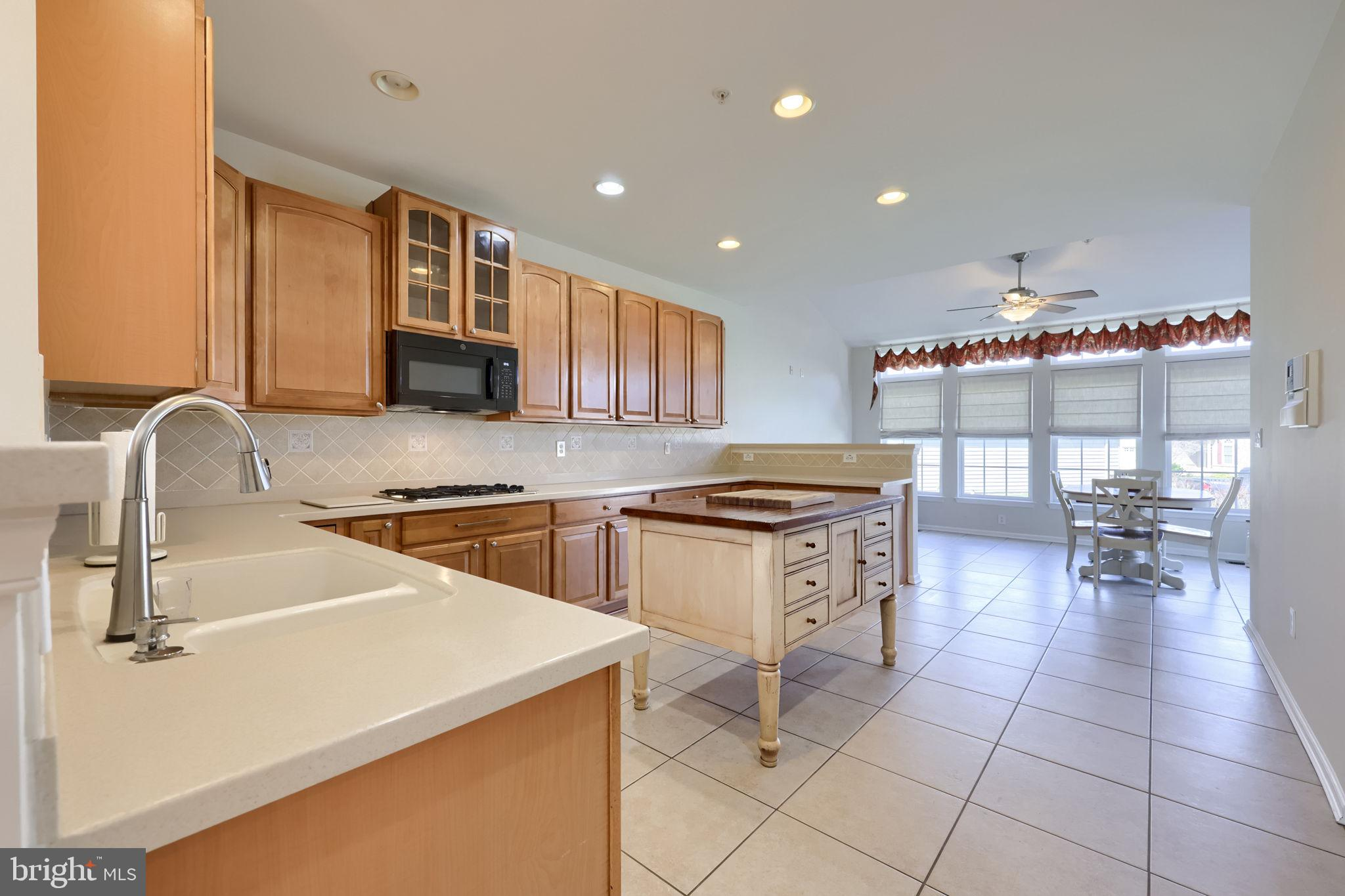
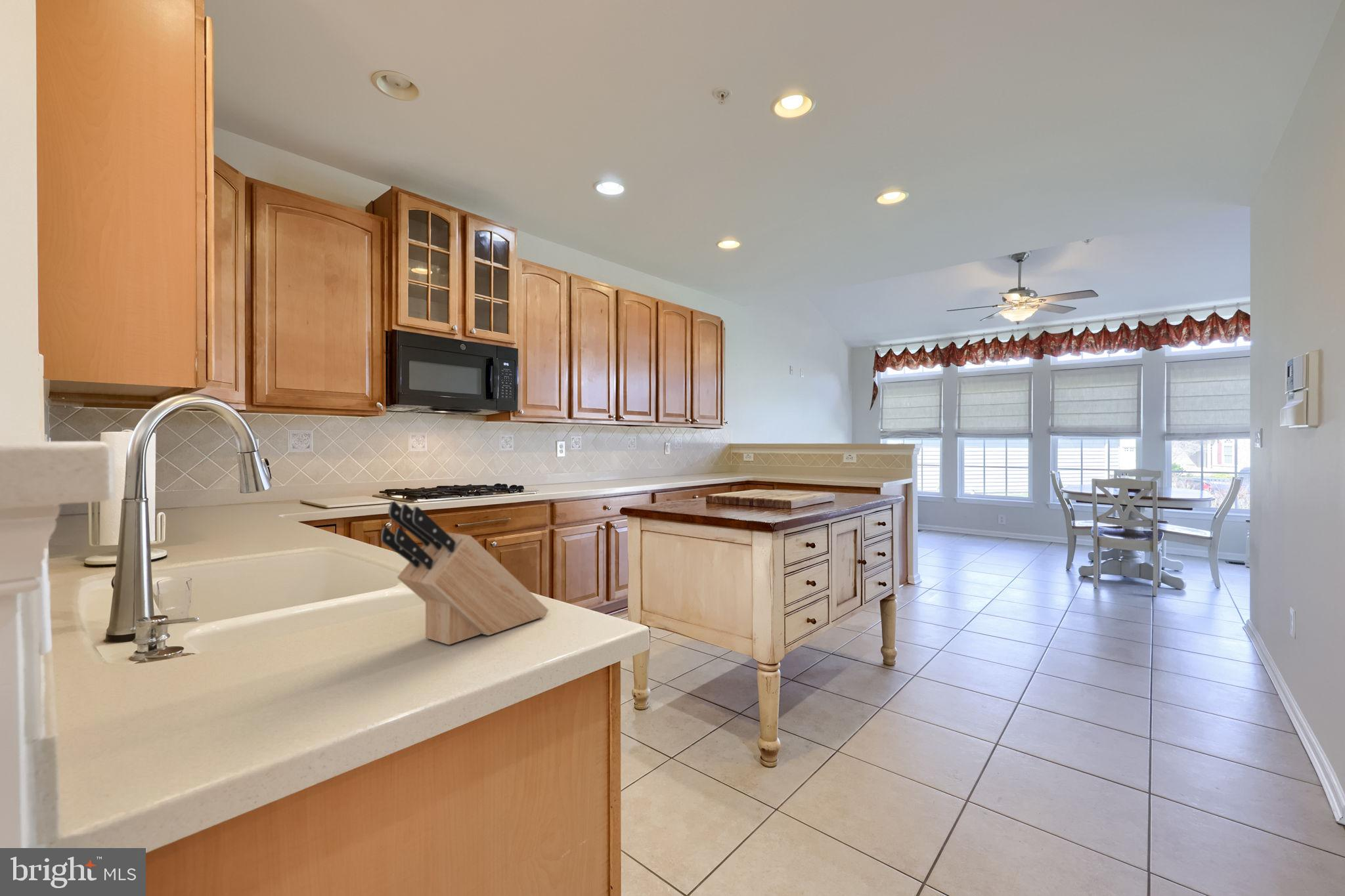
+ knife block (468, 564)
